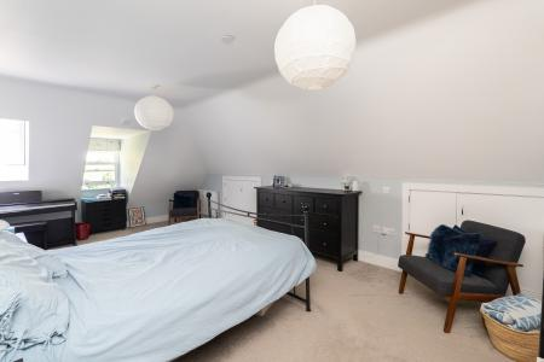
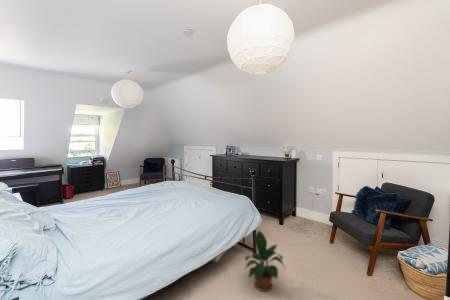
+ potted plant (264, 260)
